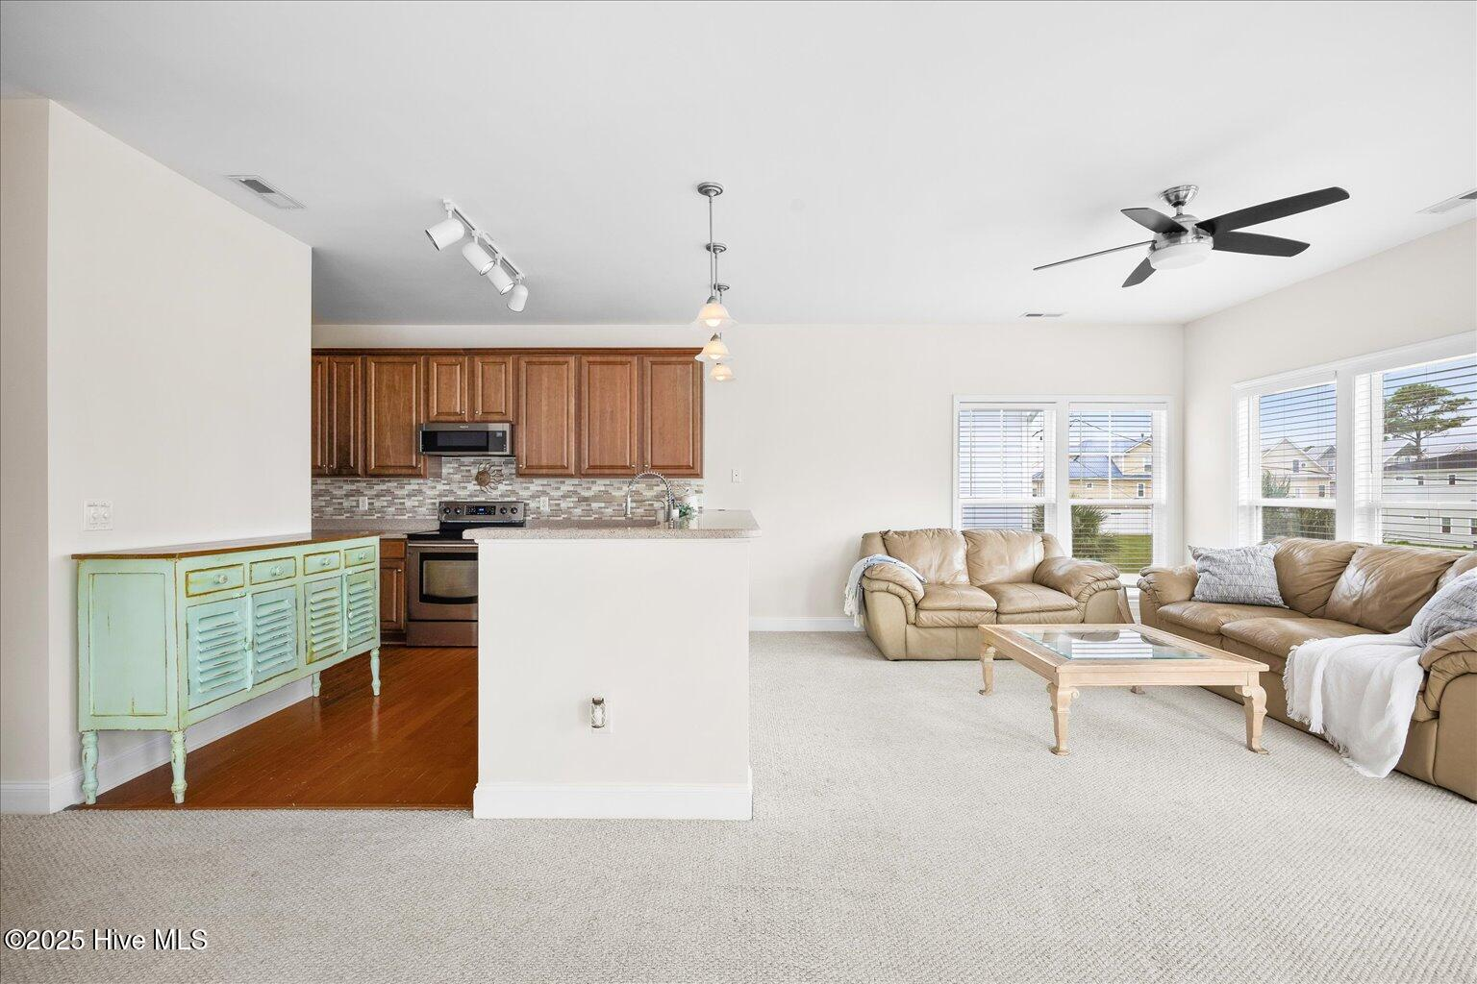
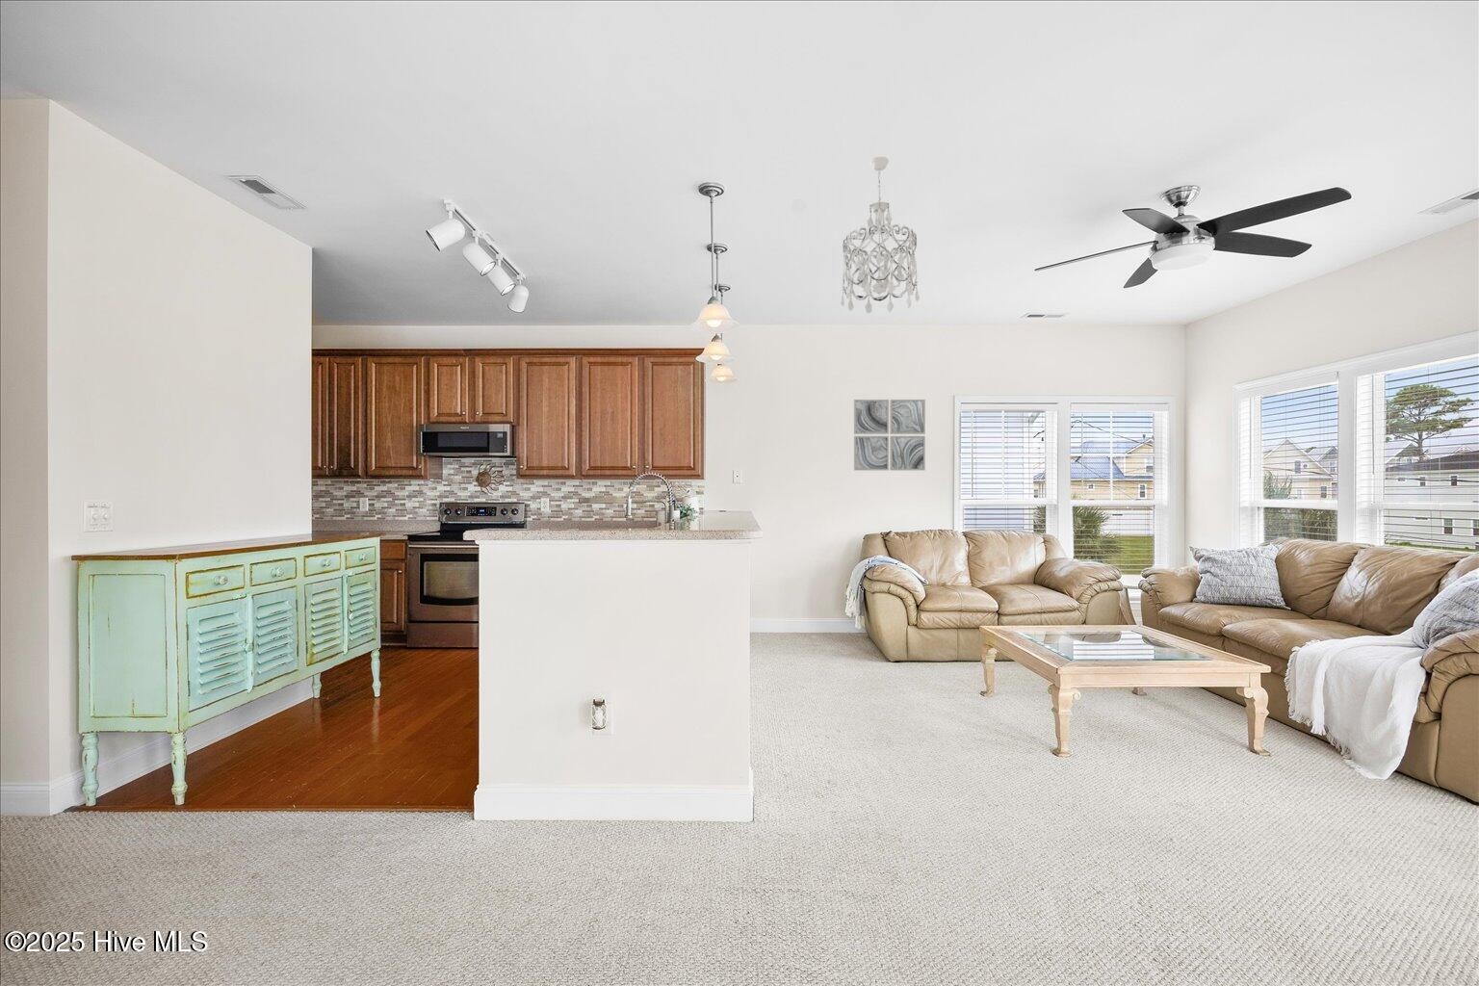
+ wall art (889, 434)
+ chandelier (879, 232)
